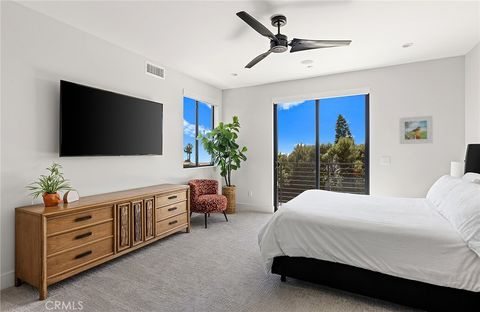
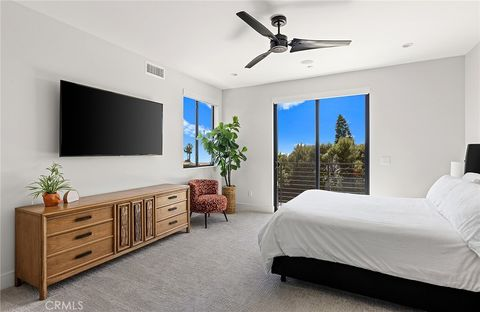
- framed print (415, 130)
